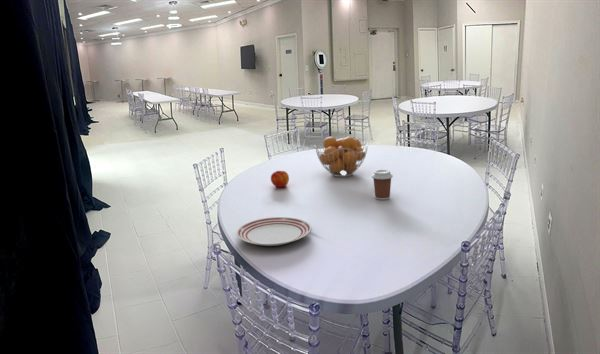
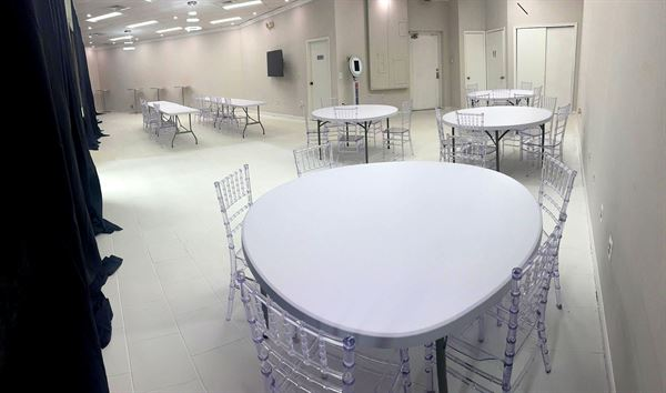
- dinner plate (274, 232)
- coffee cup (382, 184)
- apple (279, 179)
- fruit basket (341, 155)
